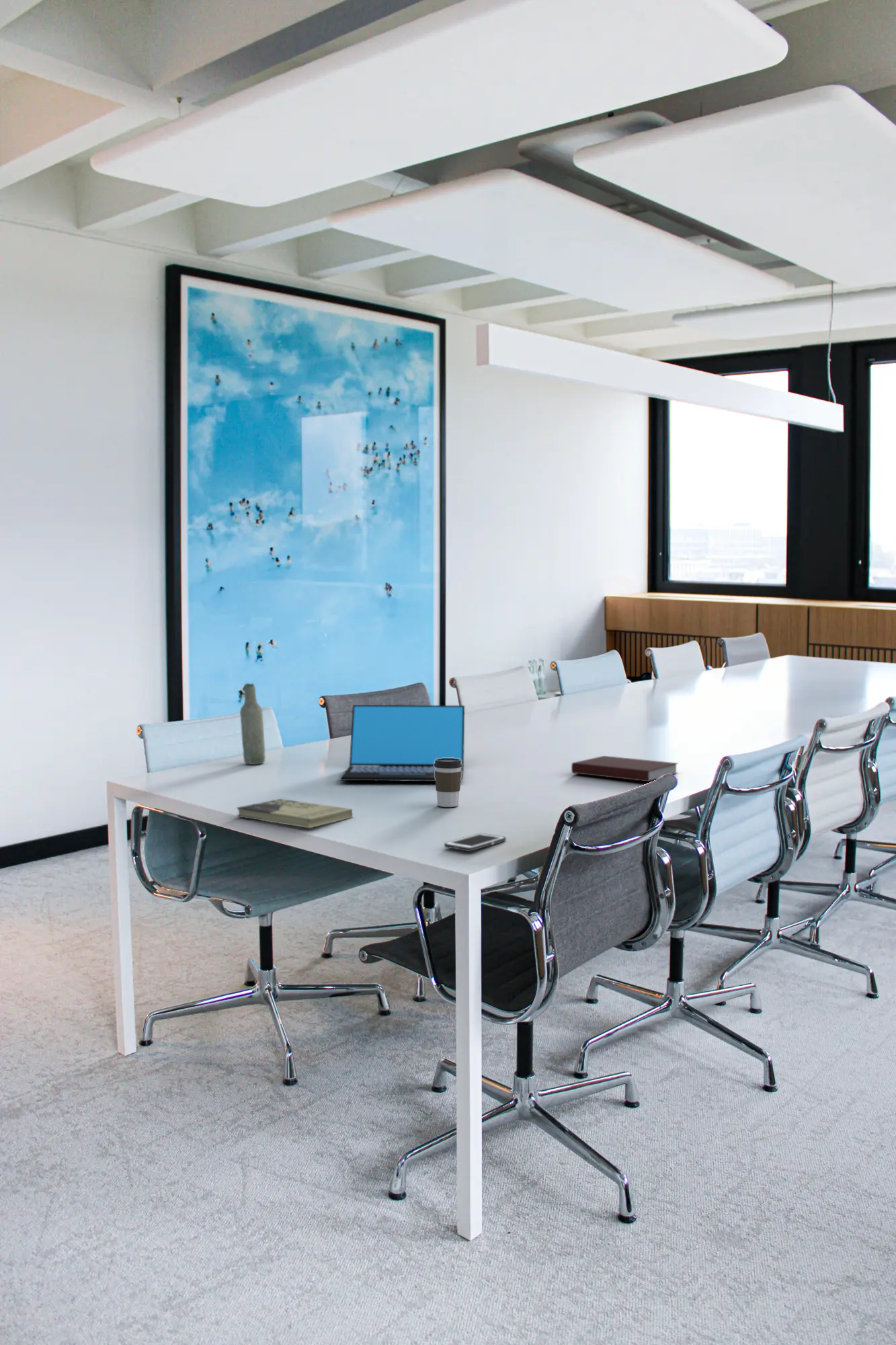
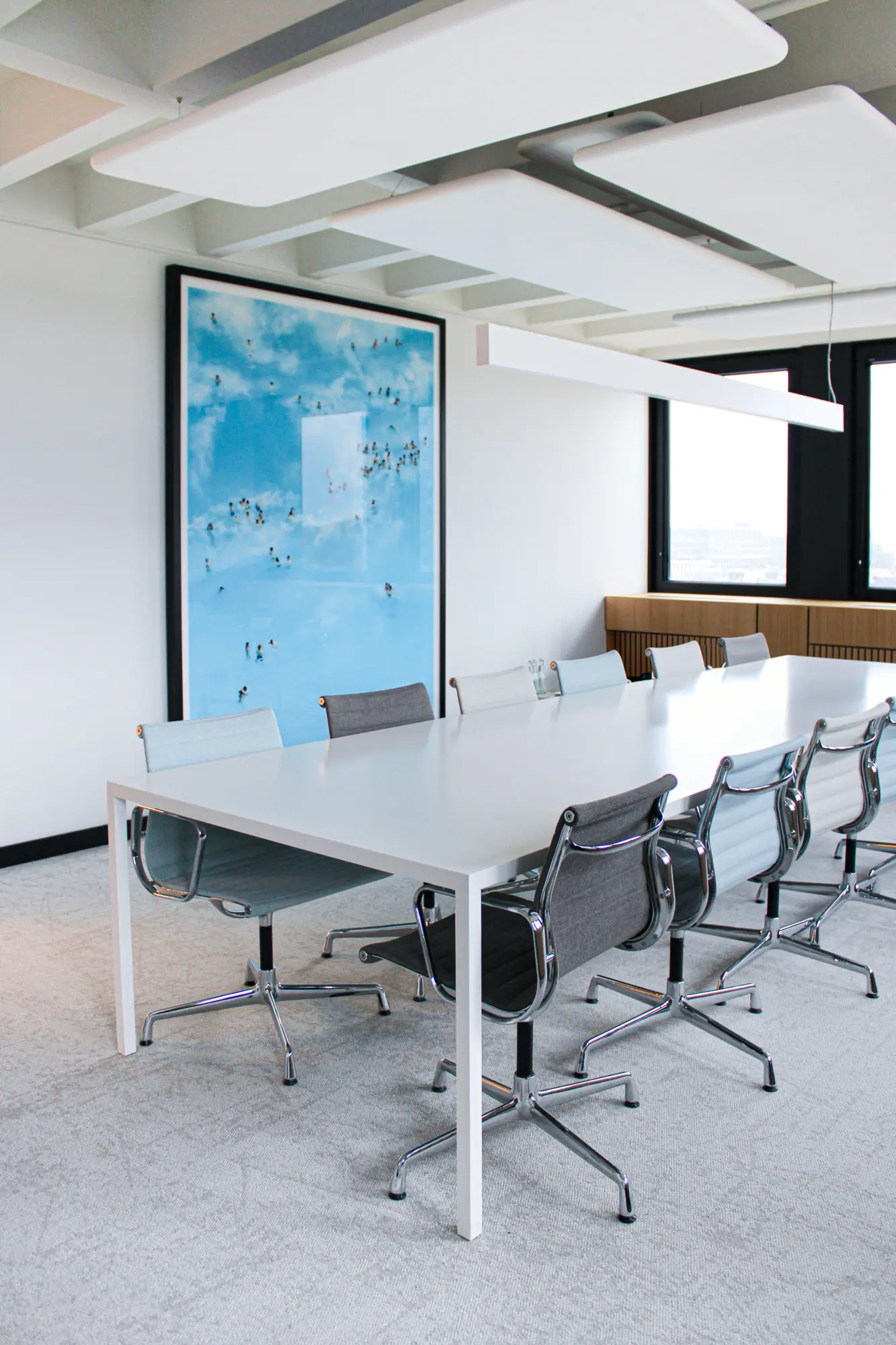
- notebook (624, 768)
- coffee cup (448, 782)
- cell phone (475, 842)
- laptop (405, 741)
- bottle (252, 723)
- book (294, 812)
